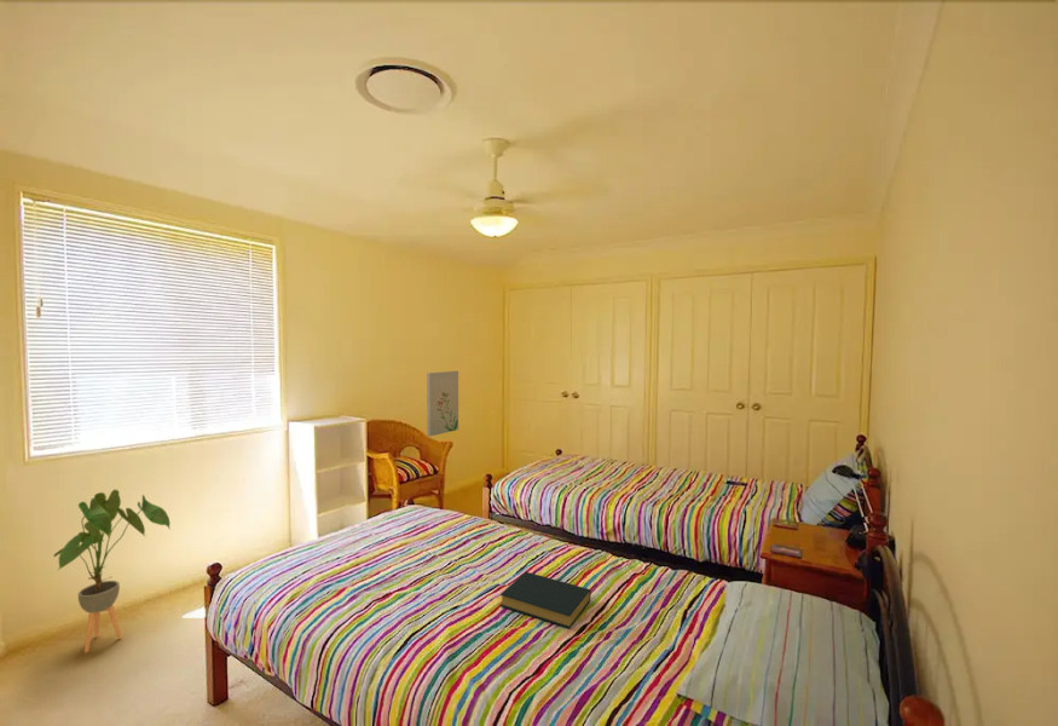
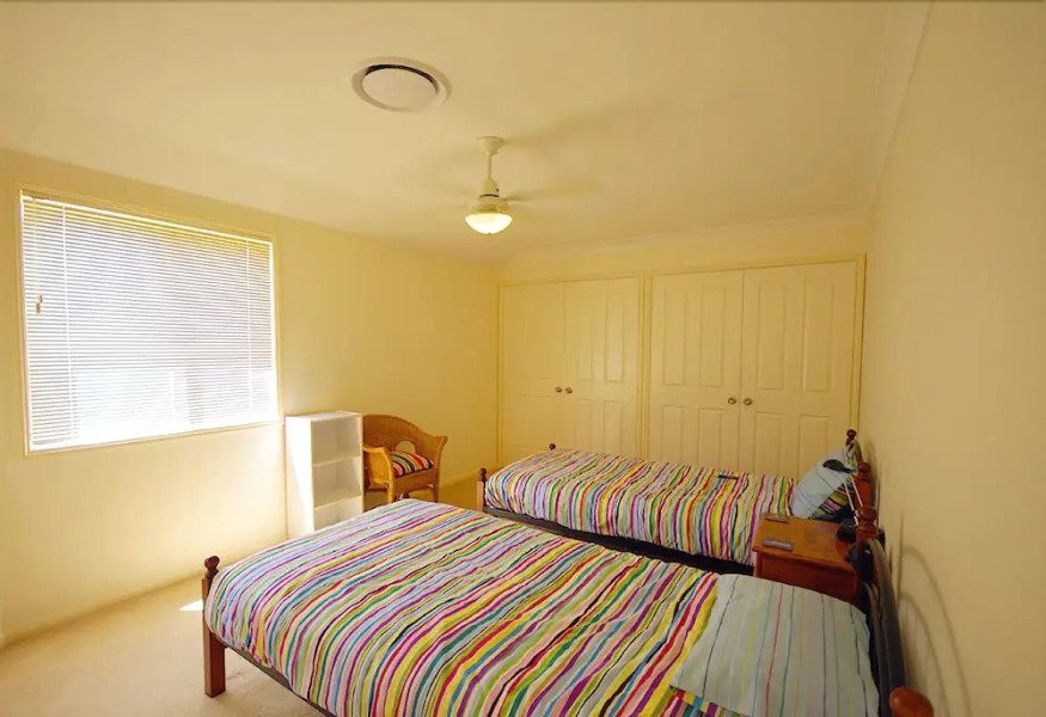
- wall art (443, 402)
- house plant (104, 566)
- hardback book (545, 597)
